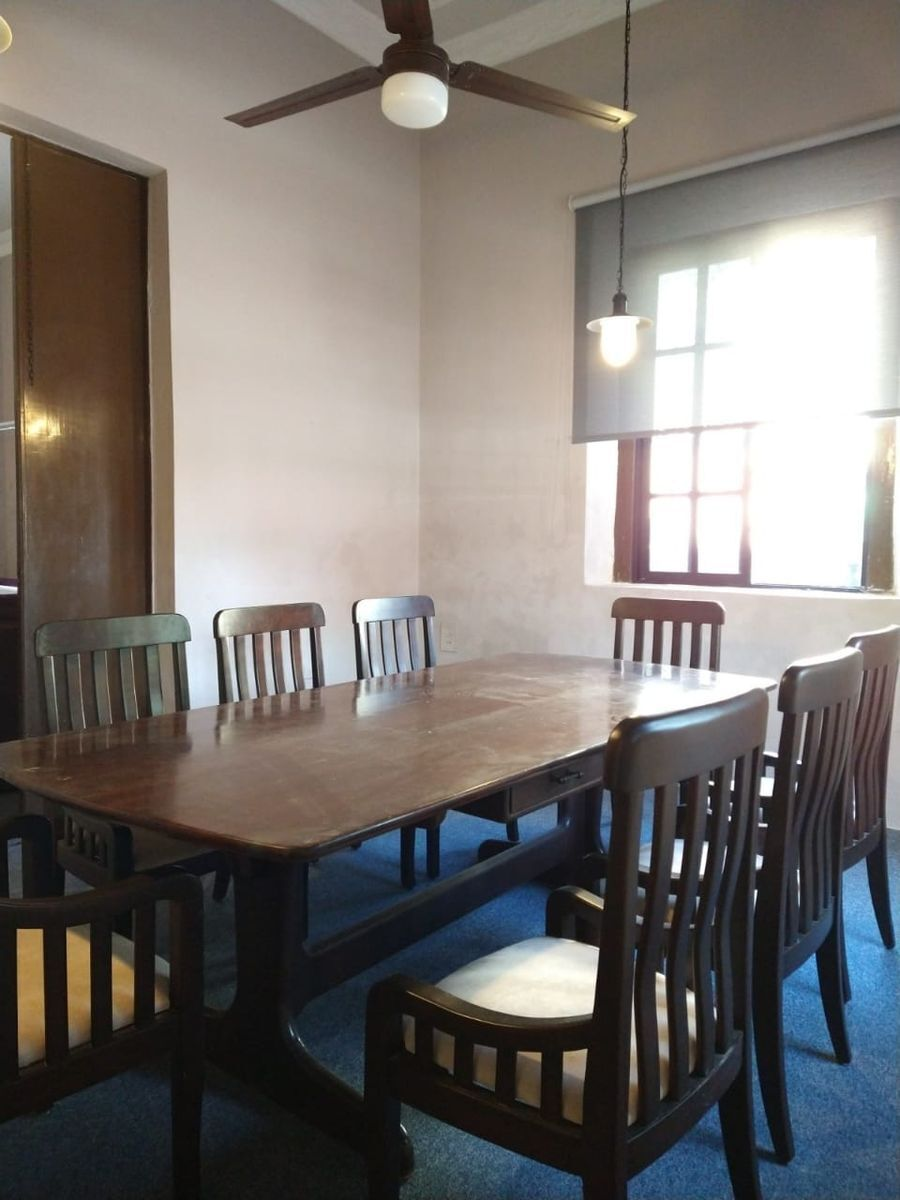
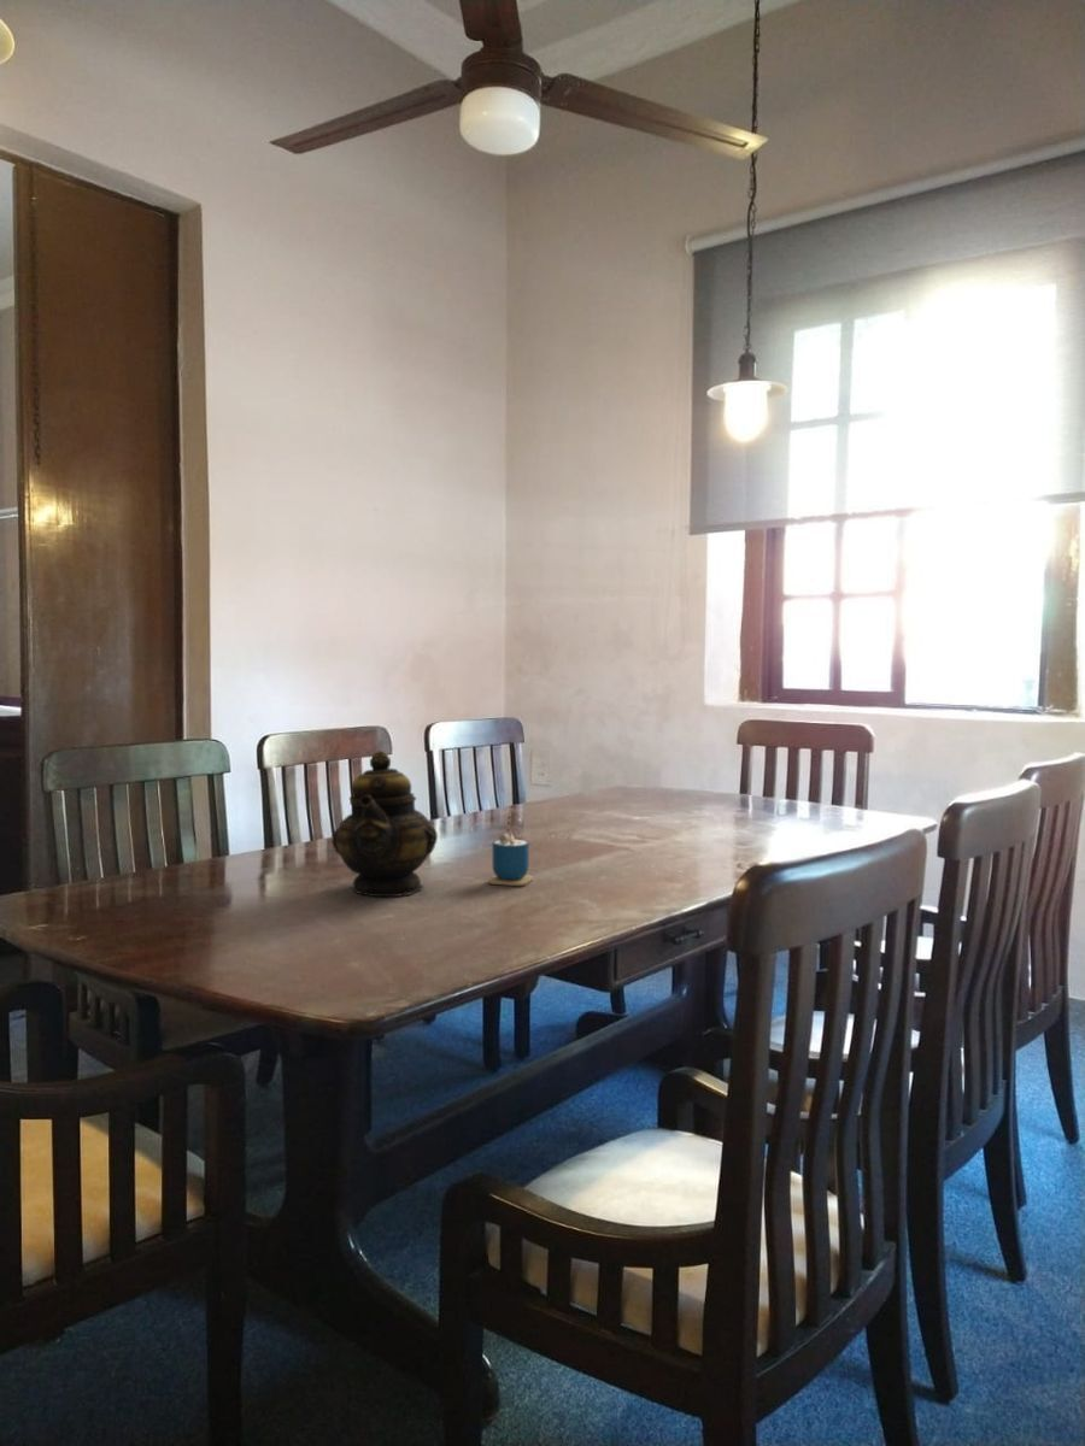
+ cup (510, 848)
+ teapot (385, 819)
